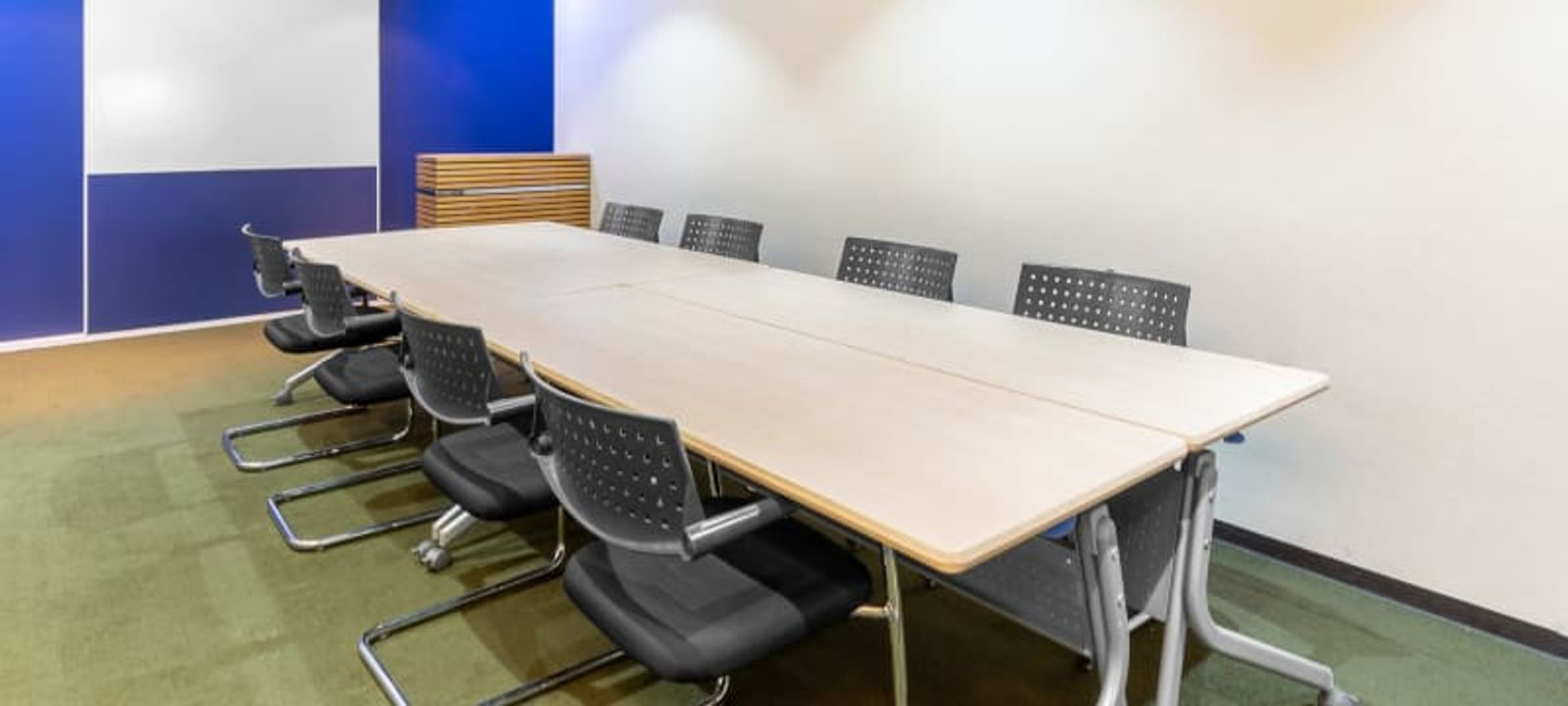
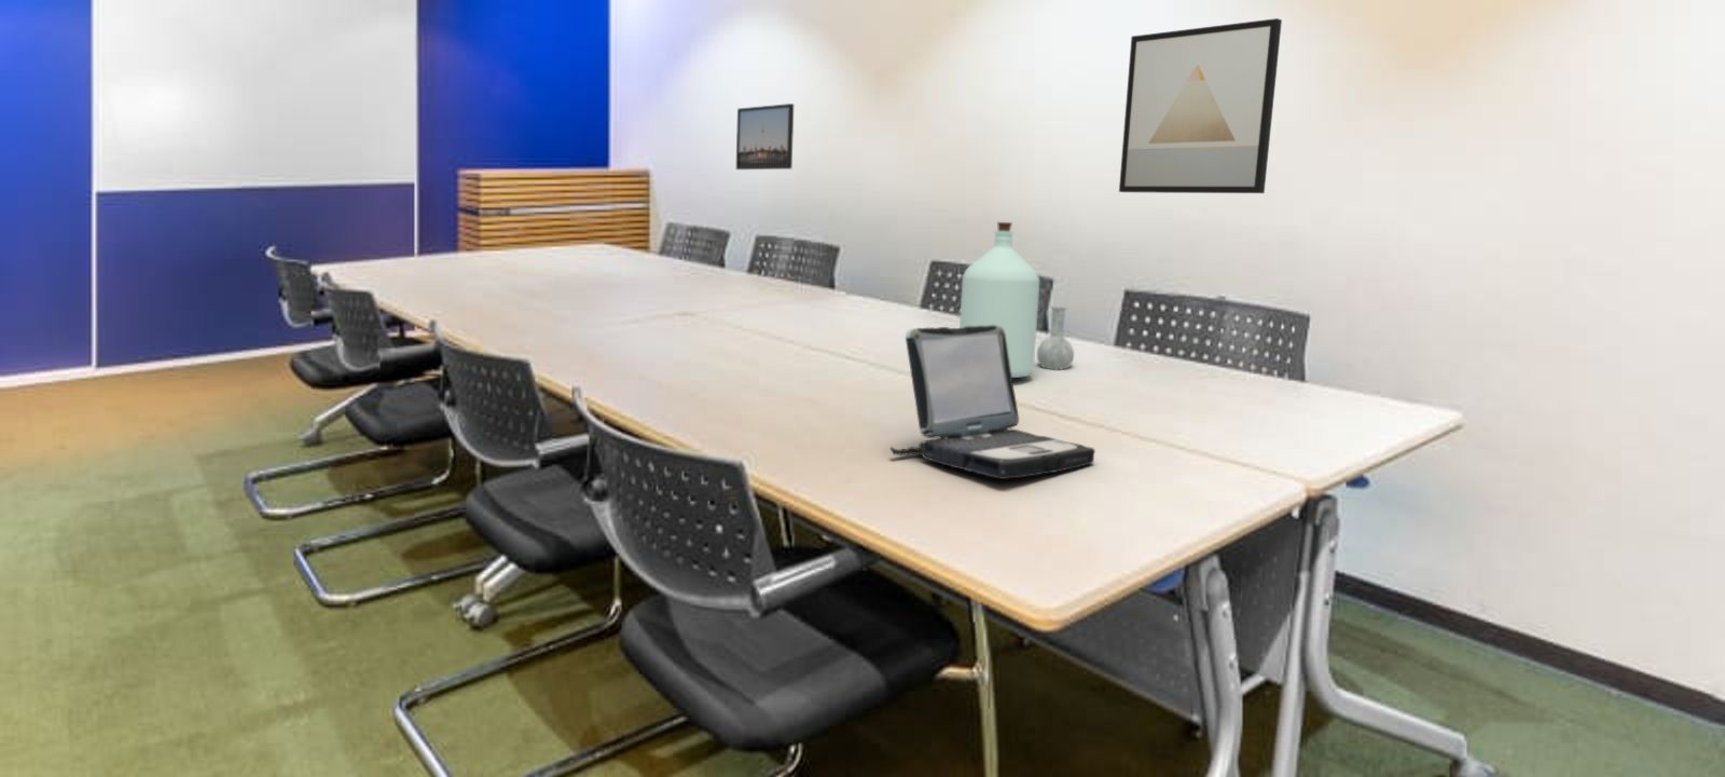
+ bottle (1024, 299)
+ wall art (1195, 111)
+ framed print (763, 138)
+ laptop (996, 396)
